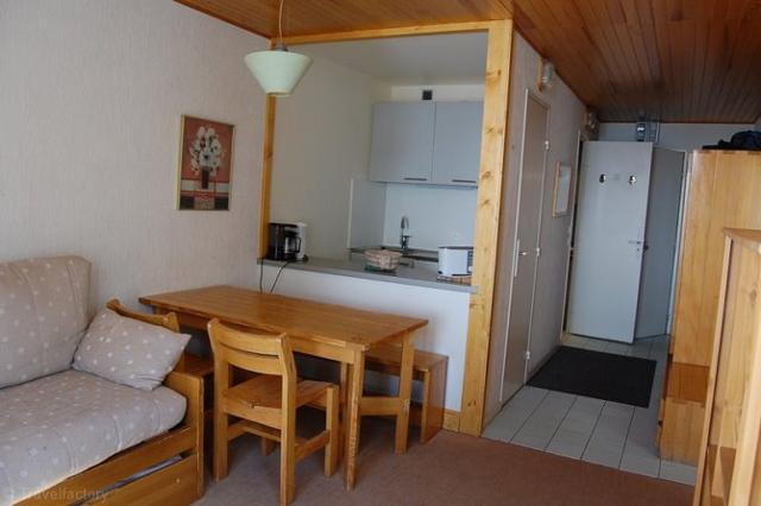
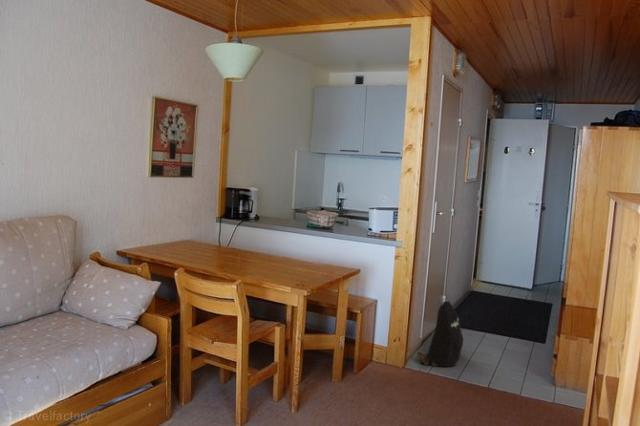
+ backpack (444, 328)
